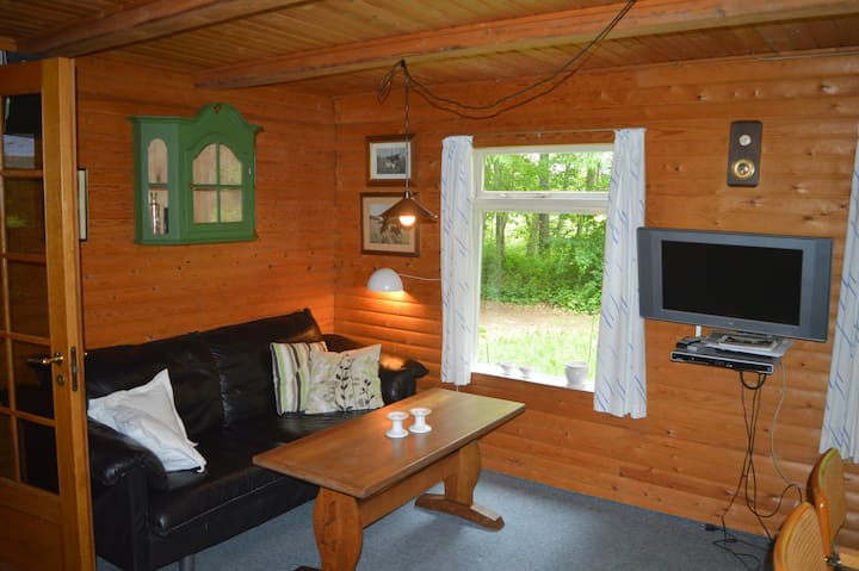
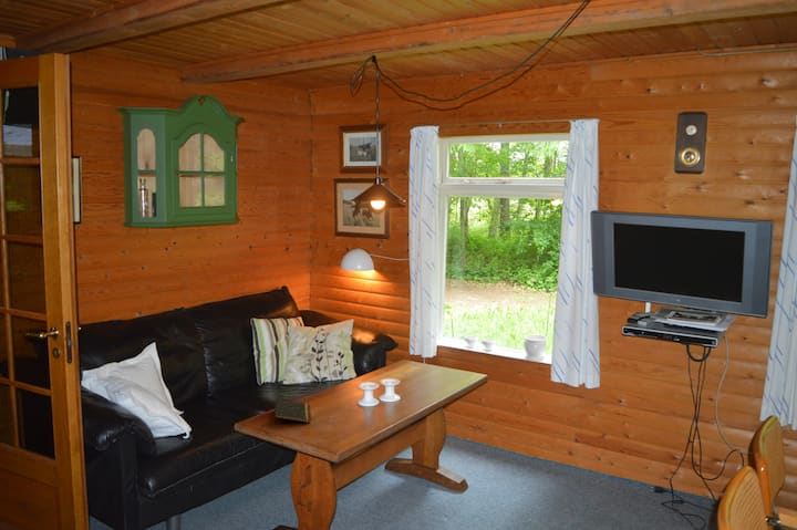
+ notepad (292, 411)
